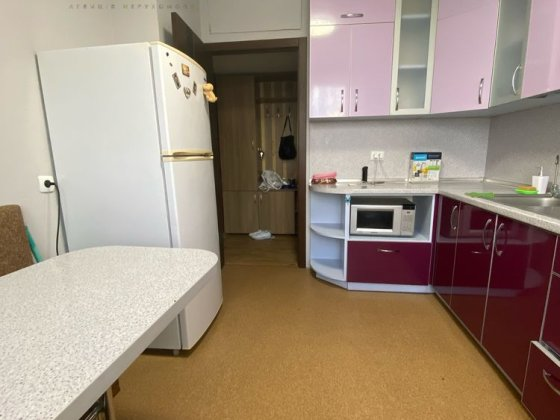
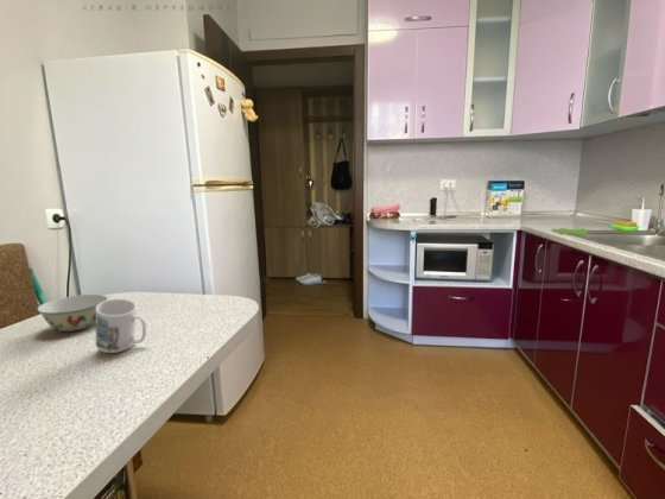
+ chinaware (75, 314)
+ mug (121, 324)
